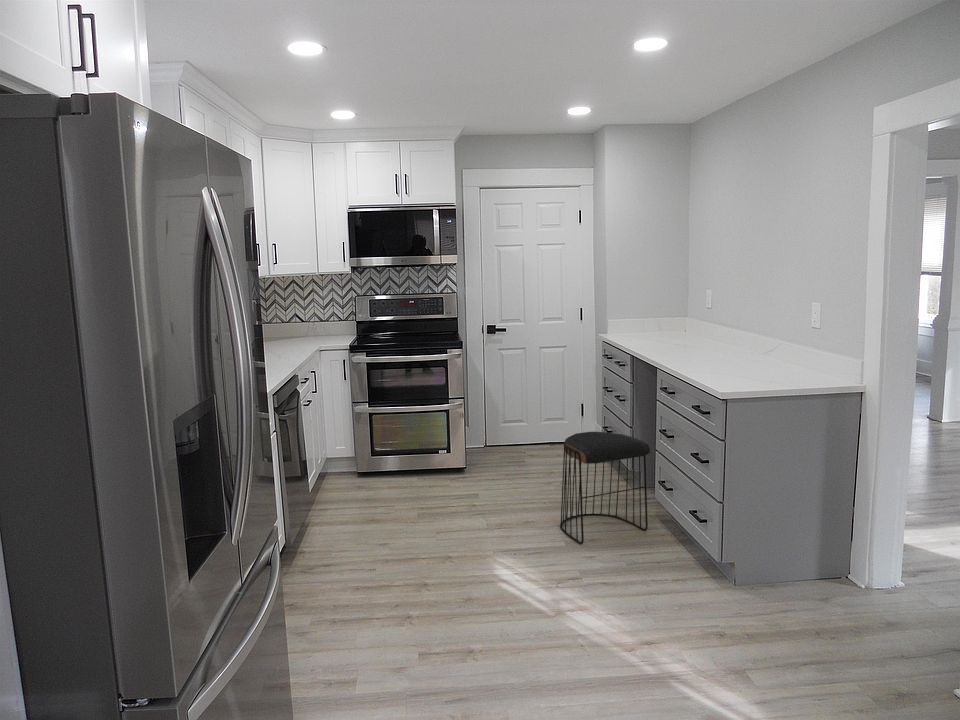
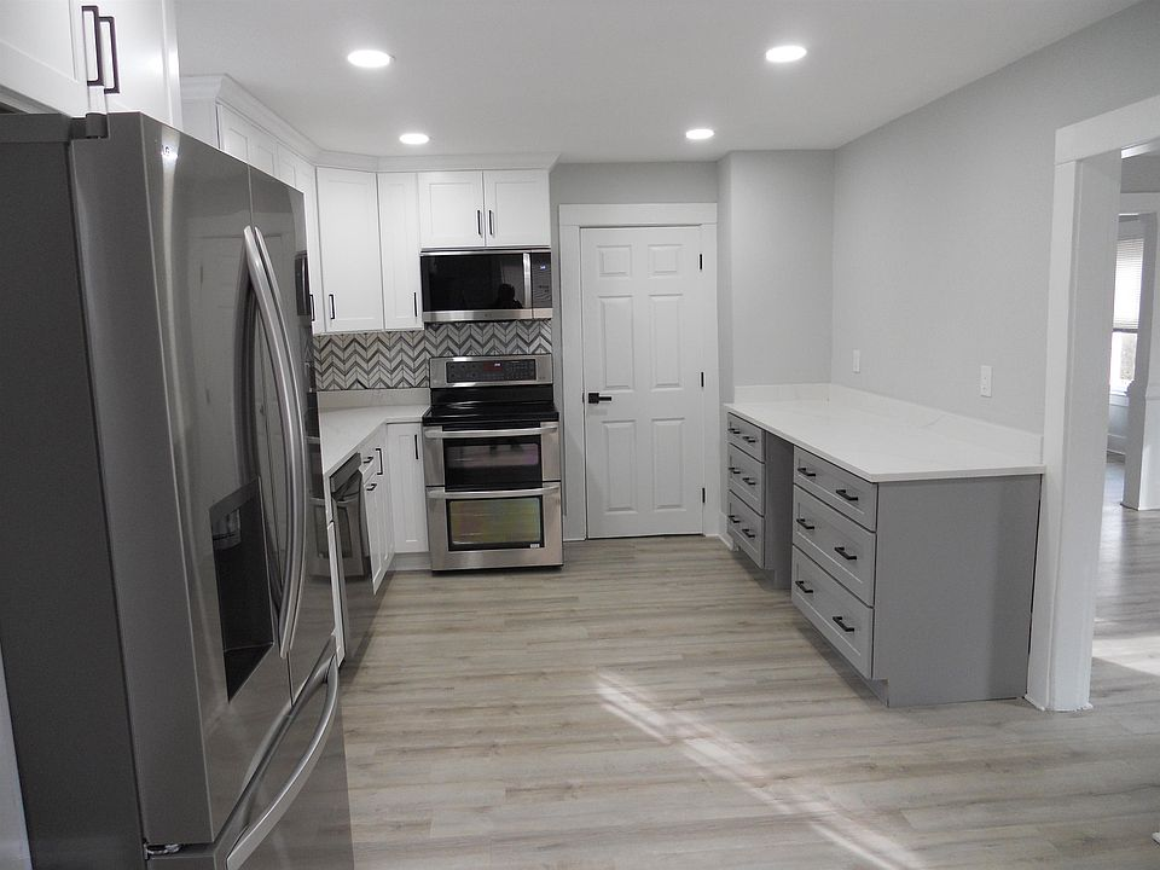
- stool (594, 483)
